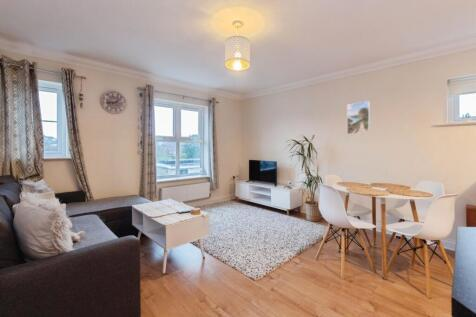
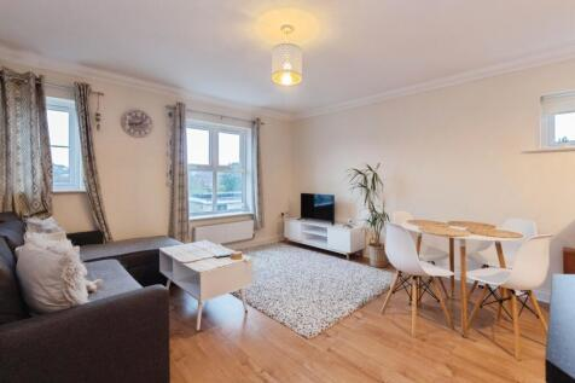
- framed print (358, 118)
